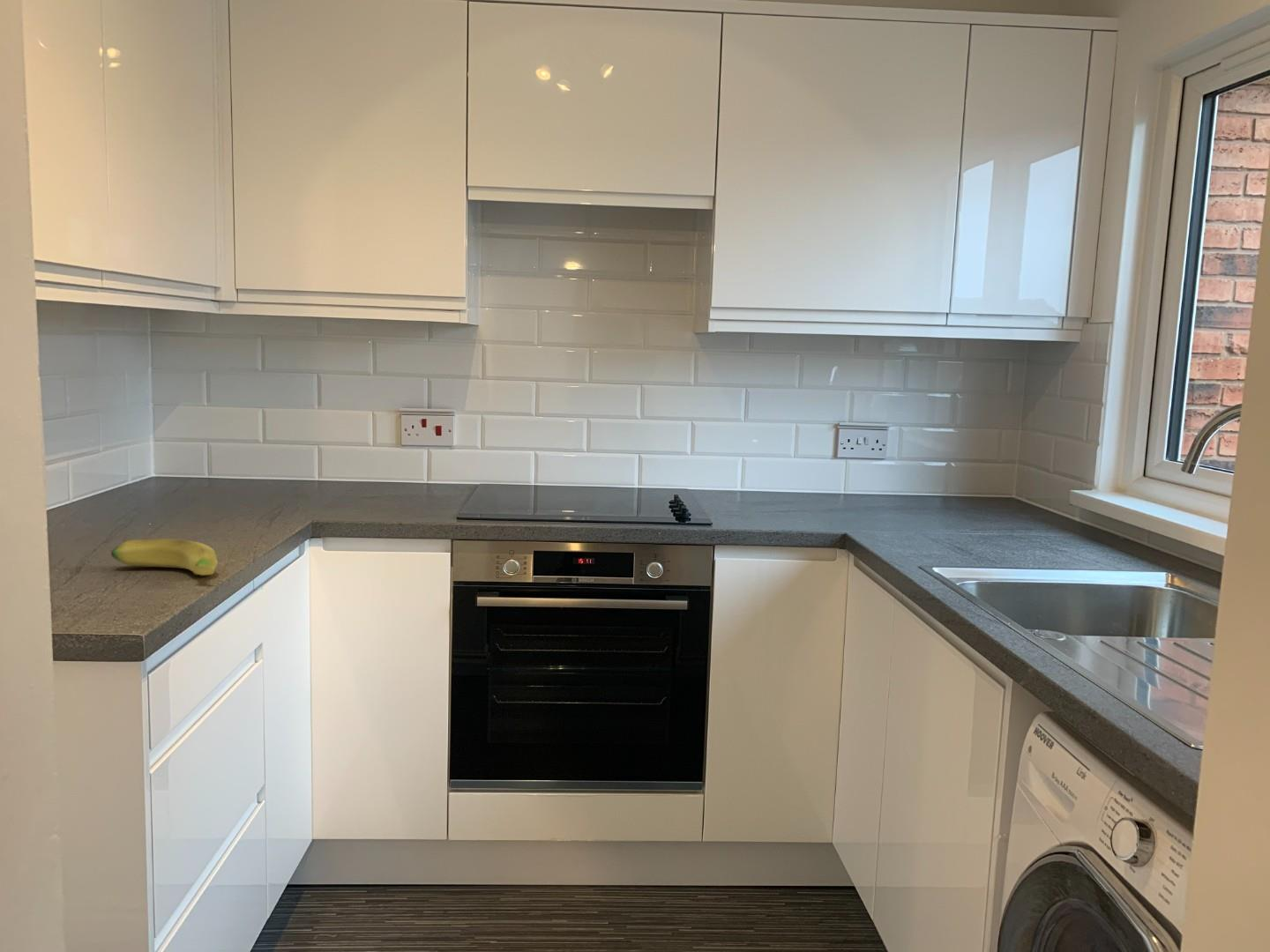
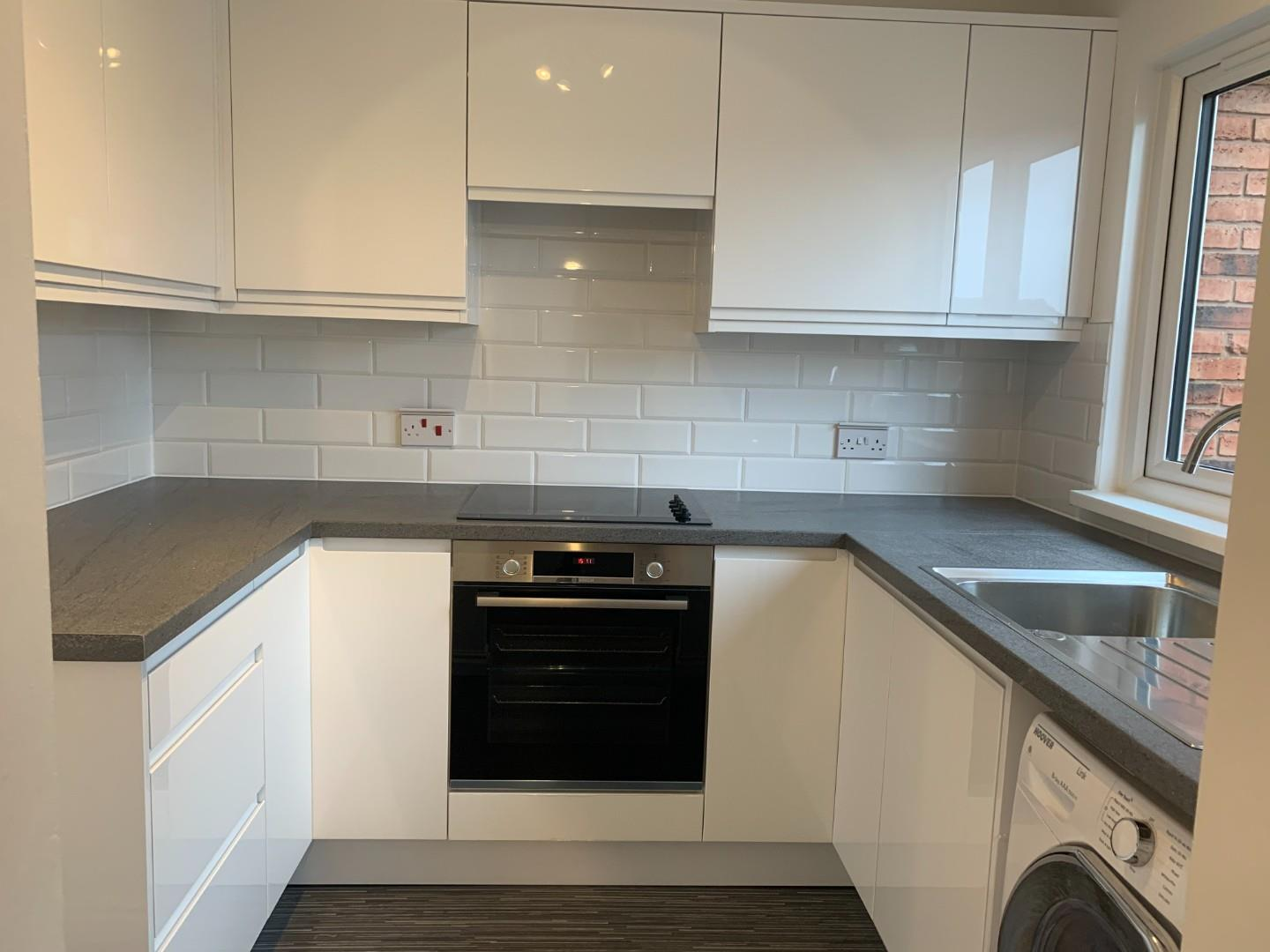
- banana (167, 559)
